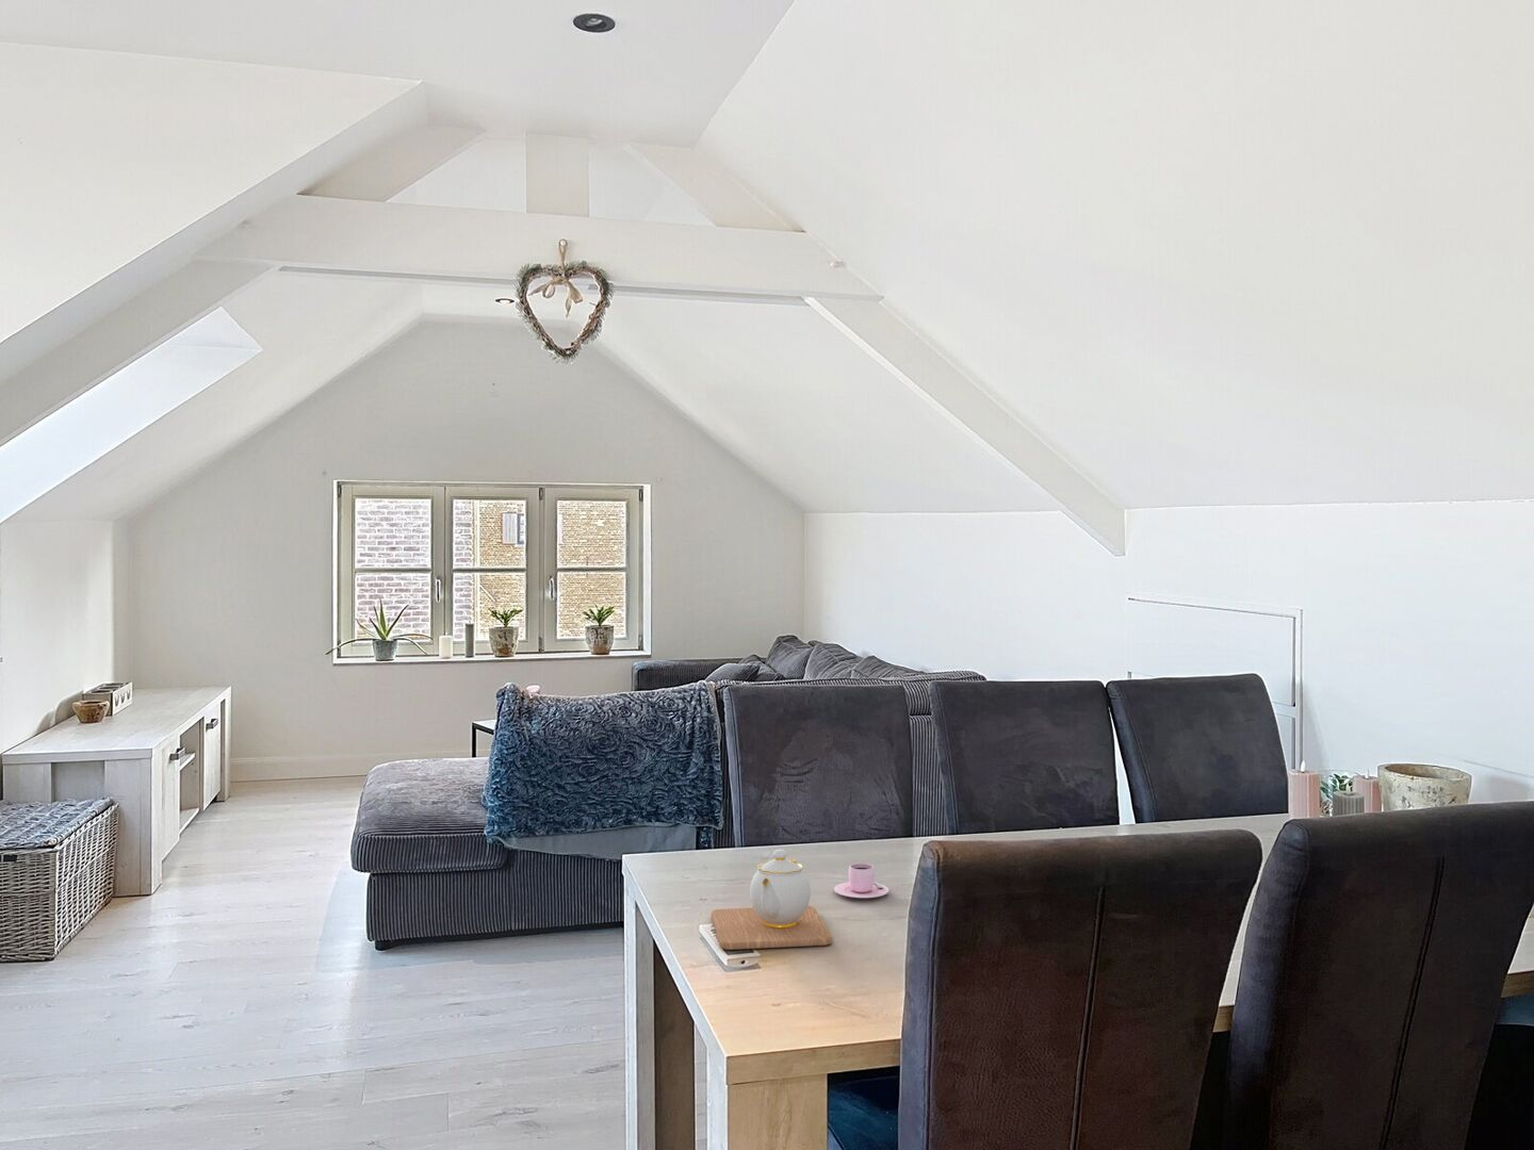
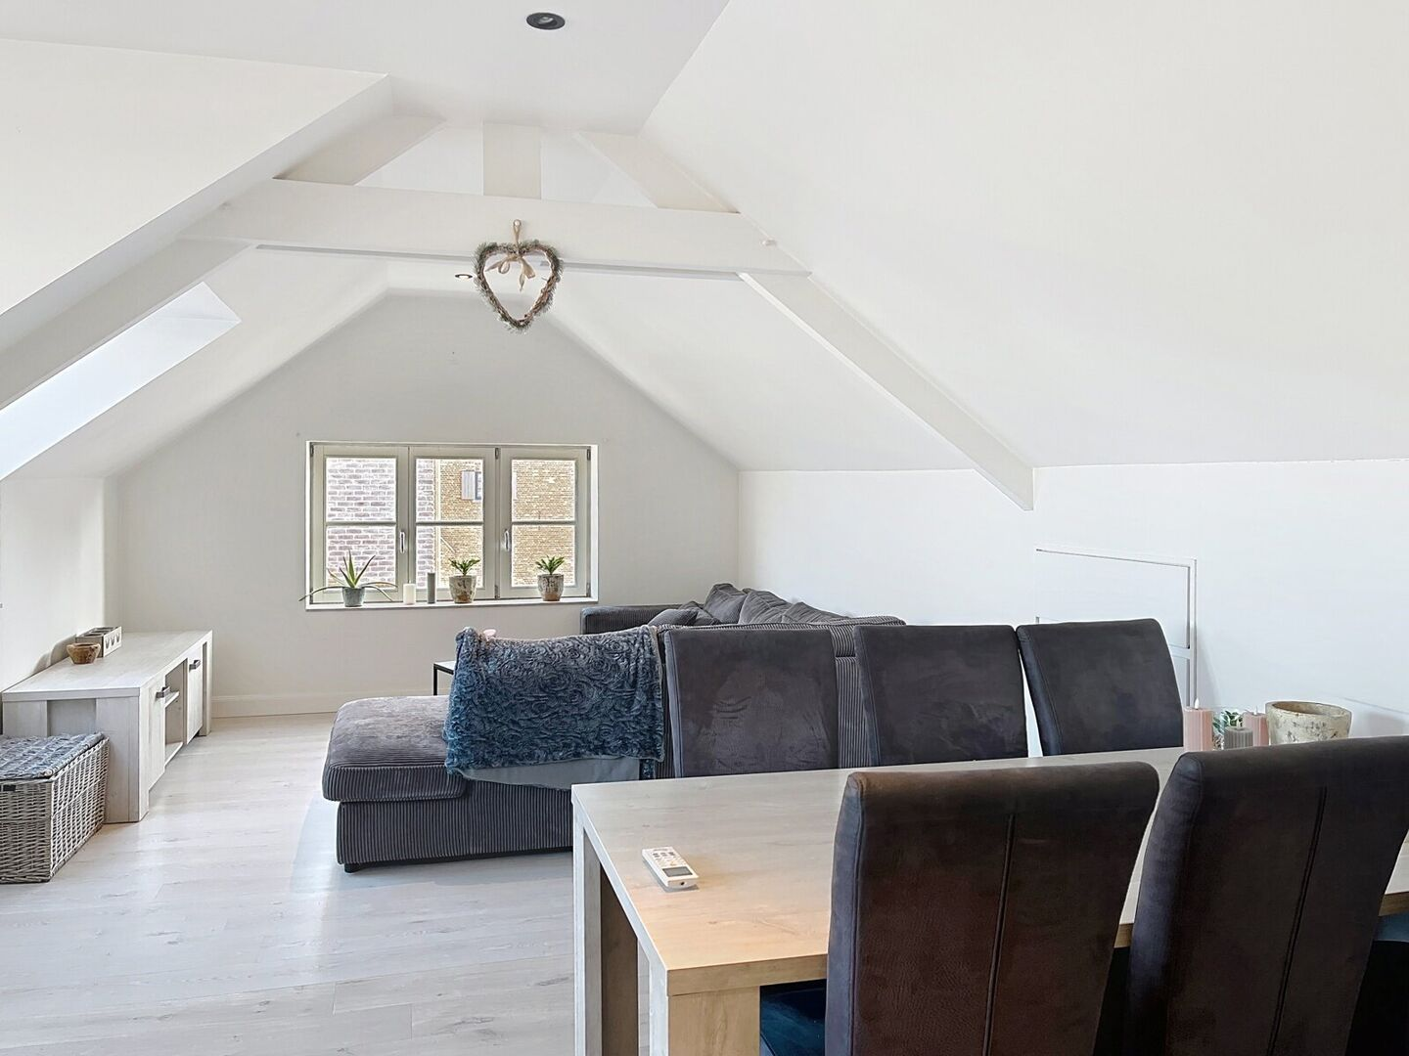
- teapot (769, 889)
- teacup (861, 864)
